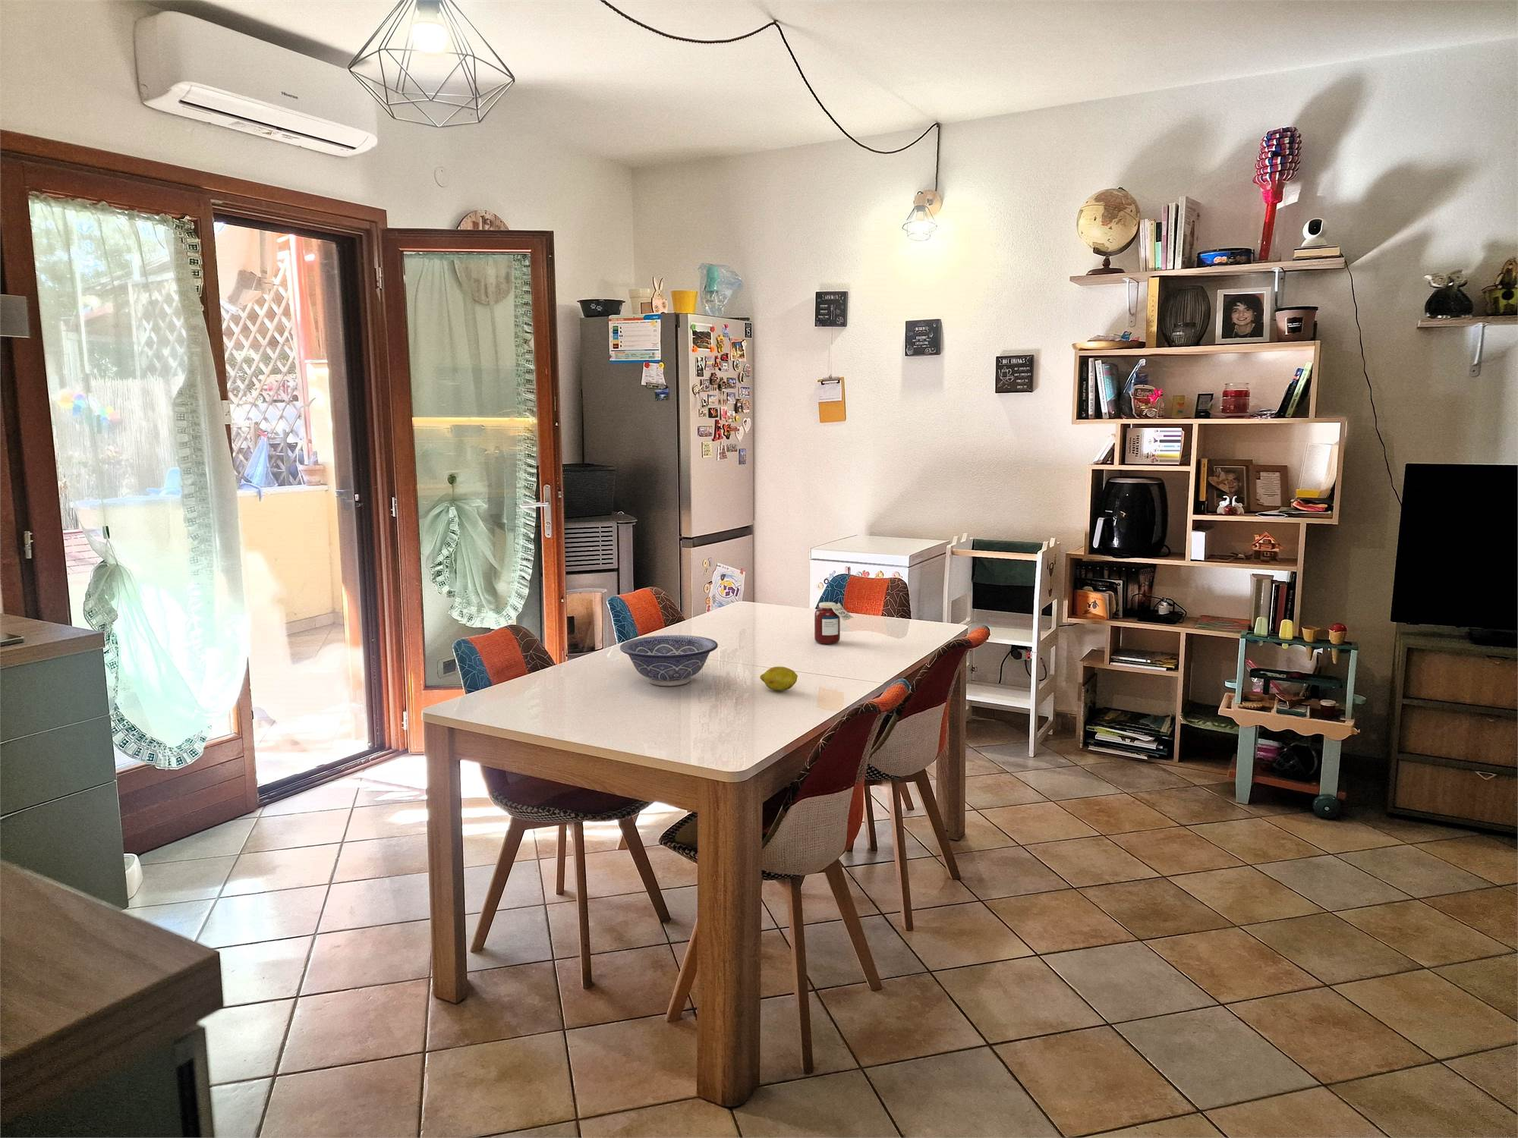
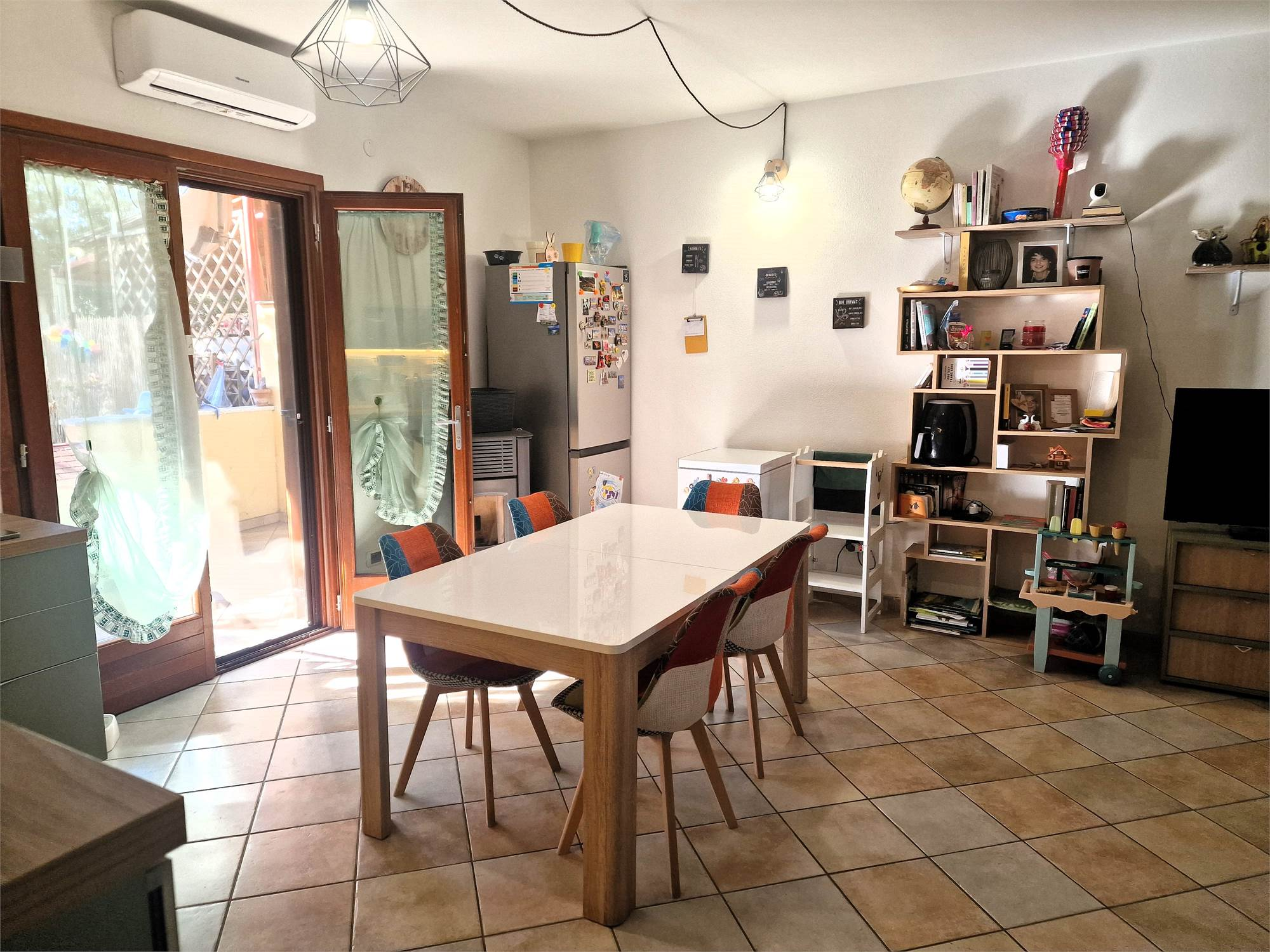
- decorative bowl (668, 662)
- jar (832, 623)
- fruit (778, 678)
